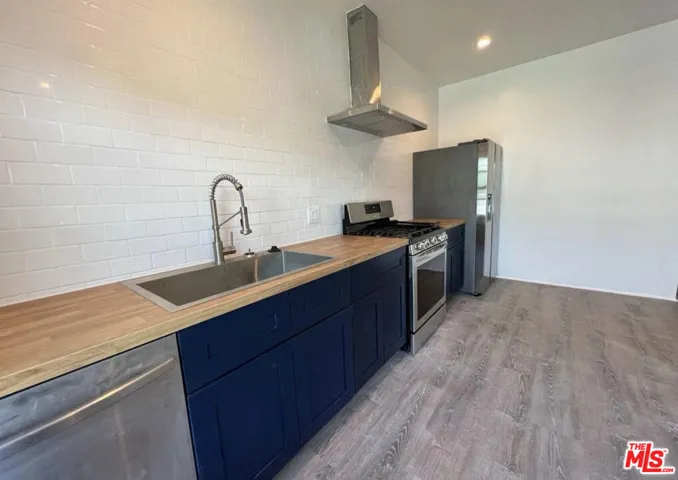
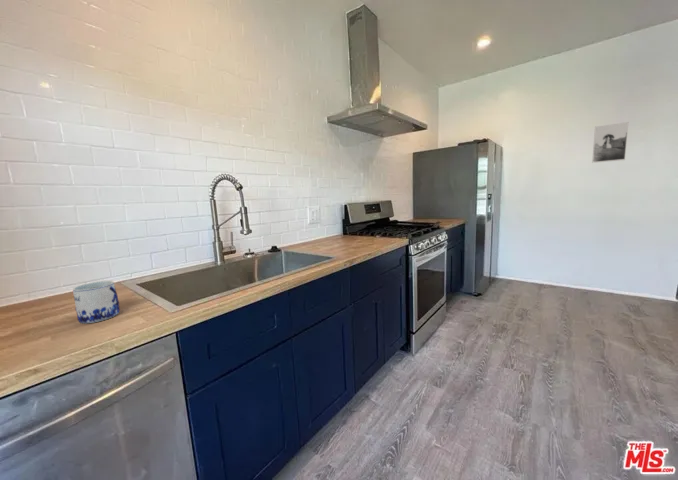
+ mug (96, 299)
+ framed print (609, 143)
